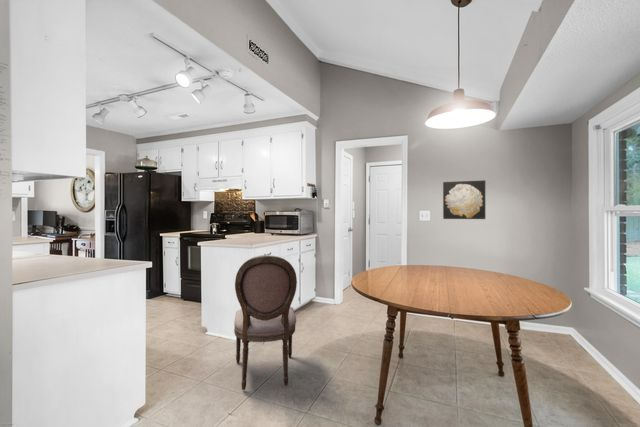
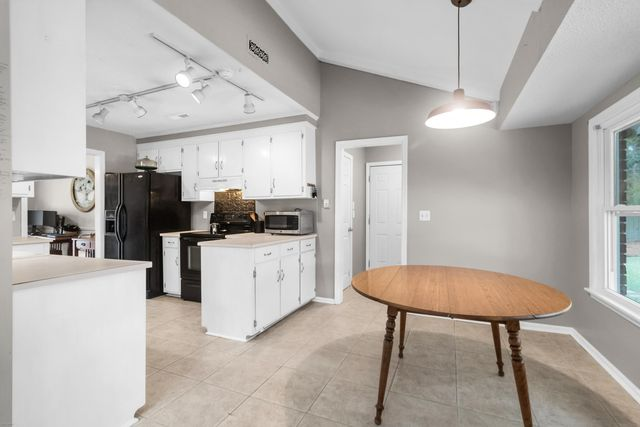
- wall art (463, 200)
- dining chair (266, 310)
